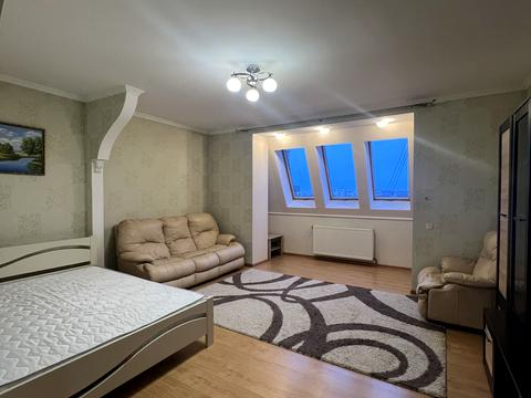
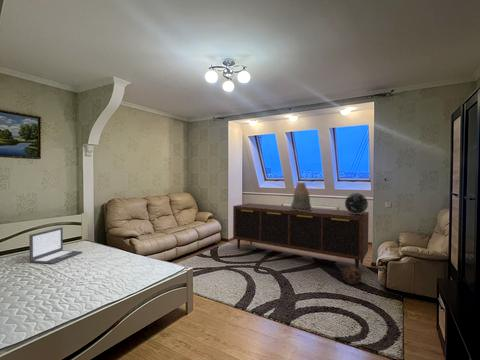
+ decorative globe (356, 203)
+ soccer ball (351, 274)
+ decorative urn (301, 195)
+ laptop (57, 244)
+ sideboard (295, 232)
